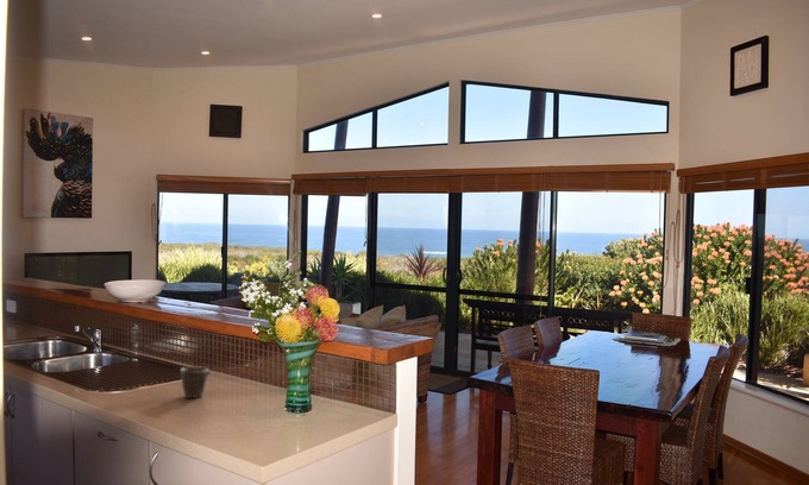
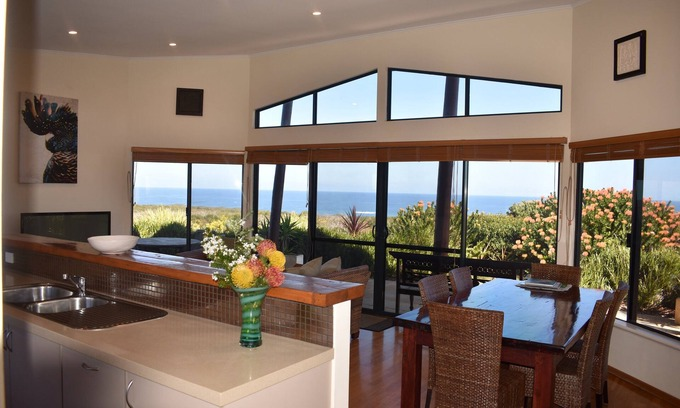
- mug (195, 382)
